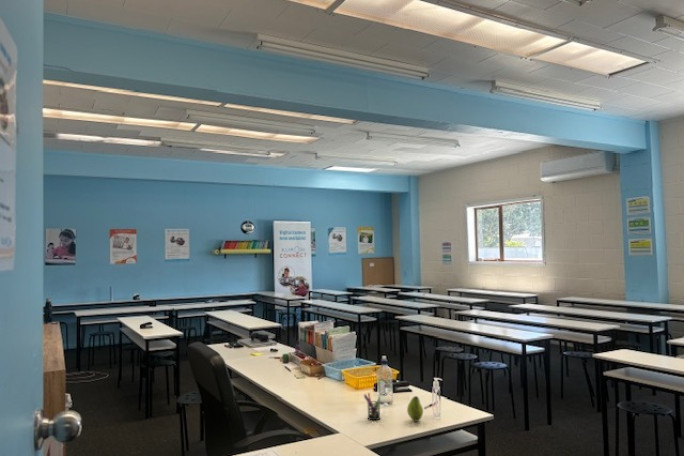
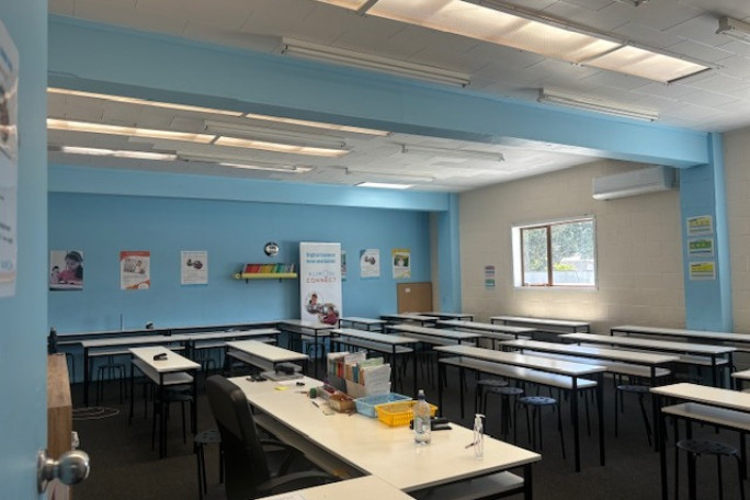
- fruit (415, 408)
- pen holder (374, 405)
